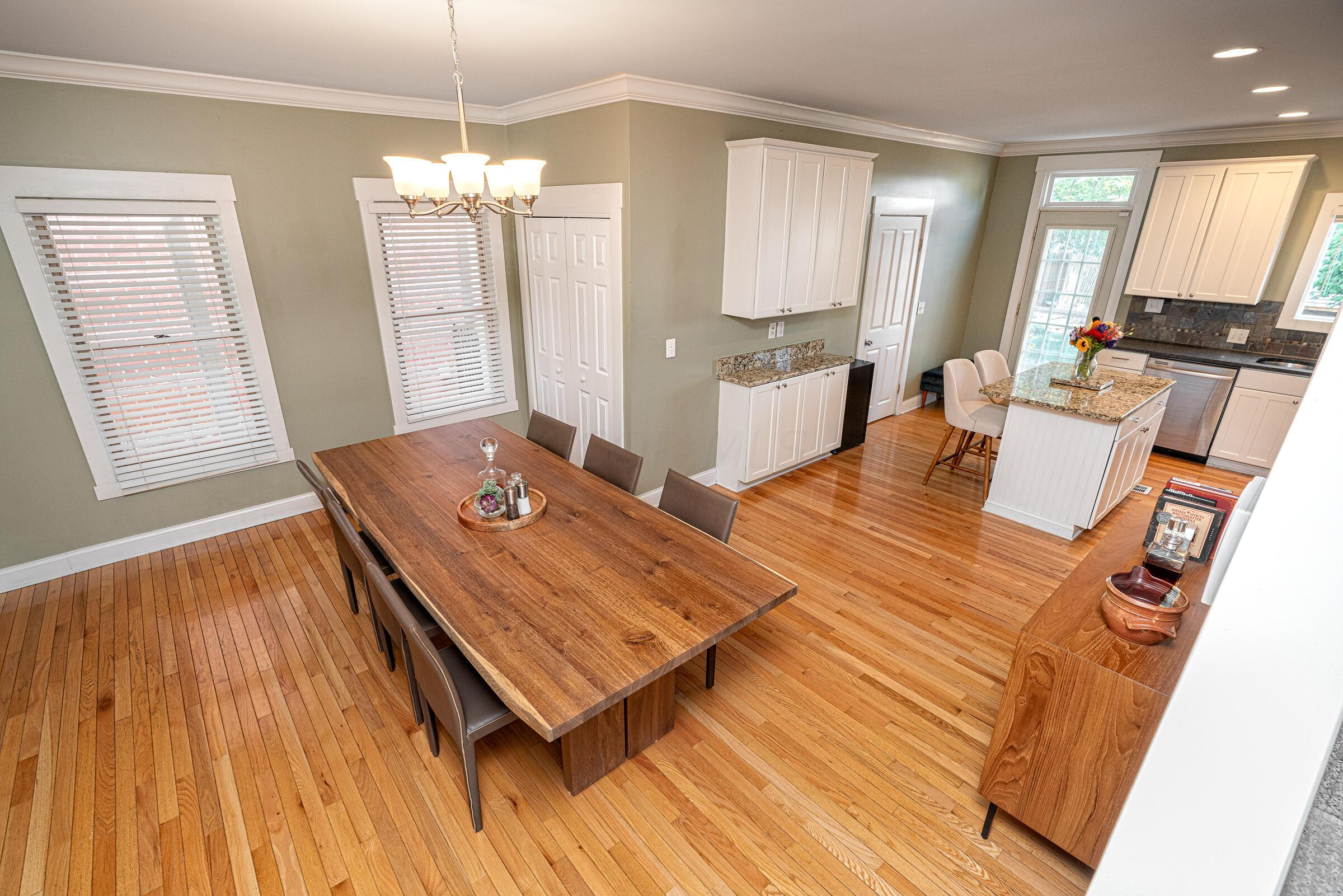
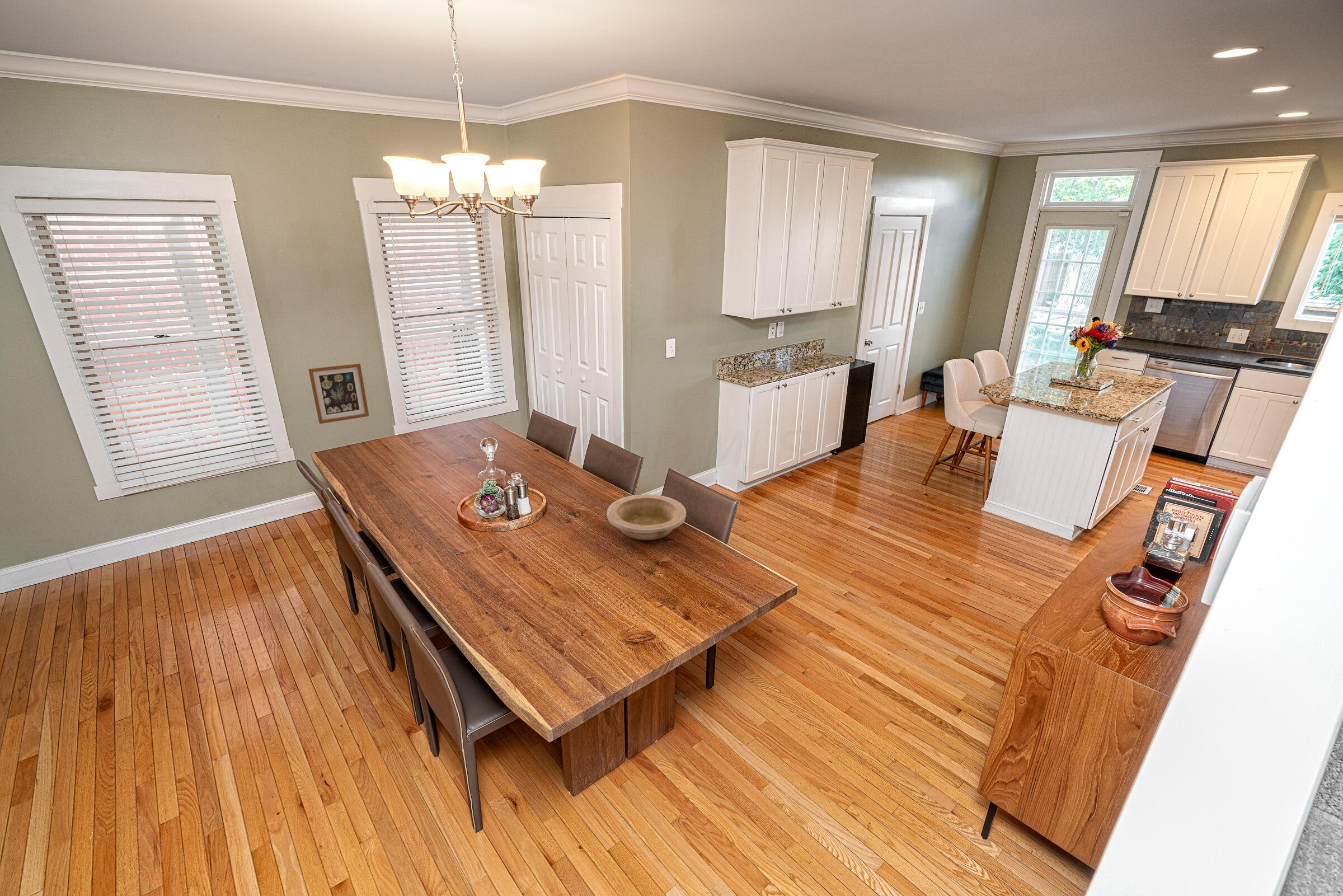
+ bowl (646, 519)
+ wall art (340, 393)
